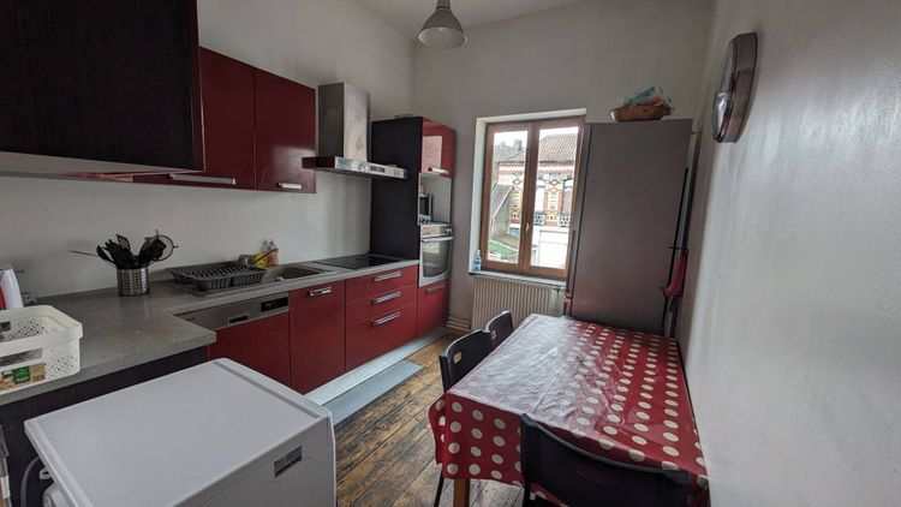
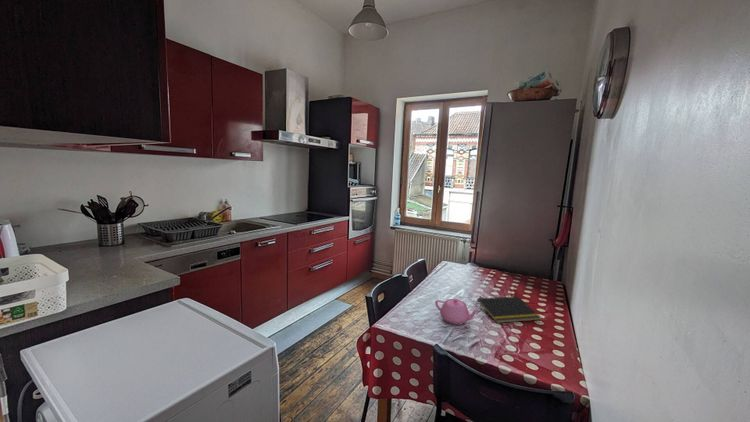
+ teapot (456, 309)
+ notepad (508, 308)
